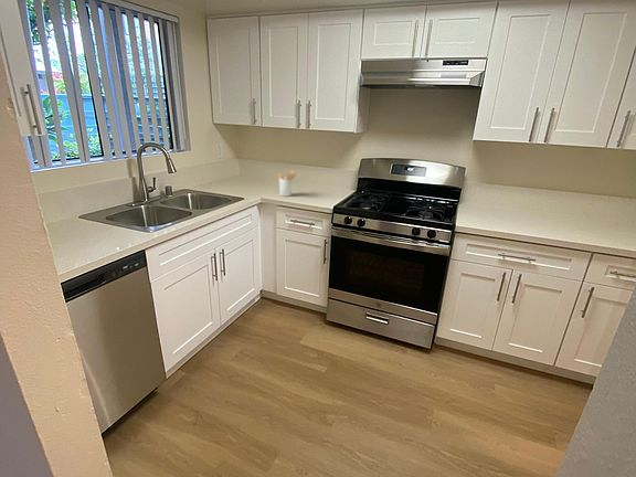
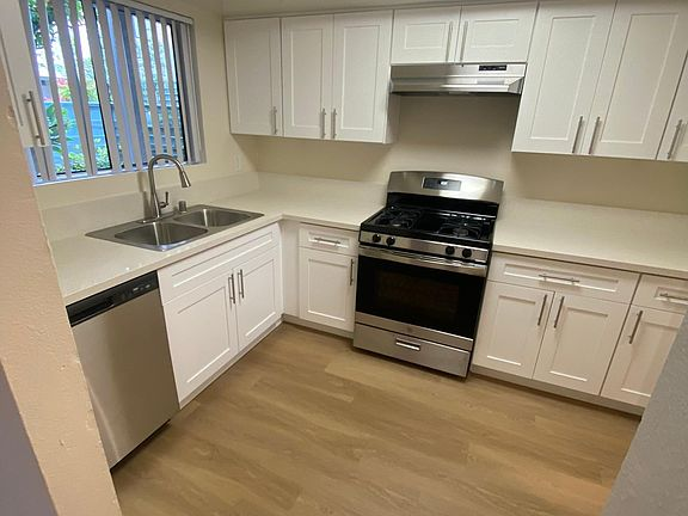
- utensil holder (287, 183)
